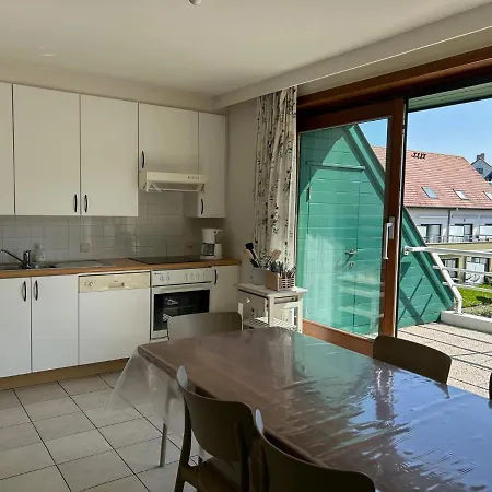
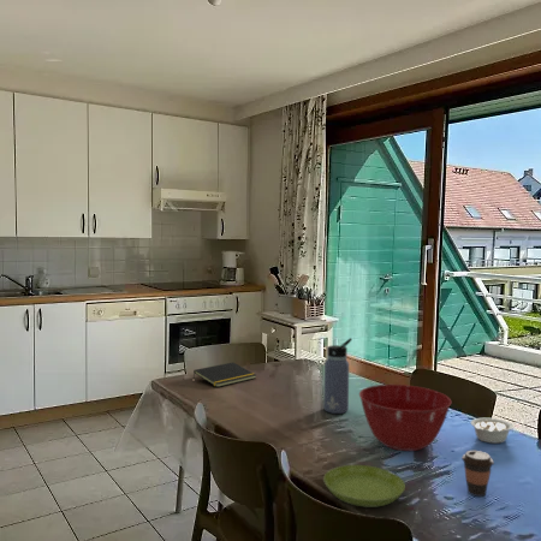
+ notepad (225, 374)
+ legume (492, 429)
+ coffee cup (477, 474)
+ saucer (363, 486)
+ water bottle (338, 374)
+ mixing bowl (403, 420)
